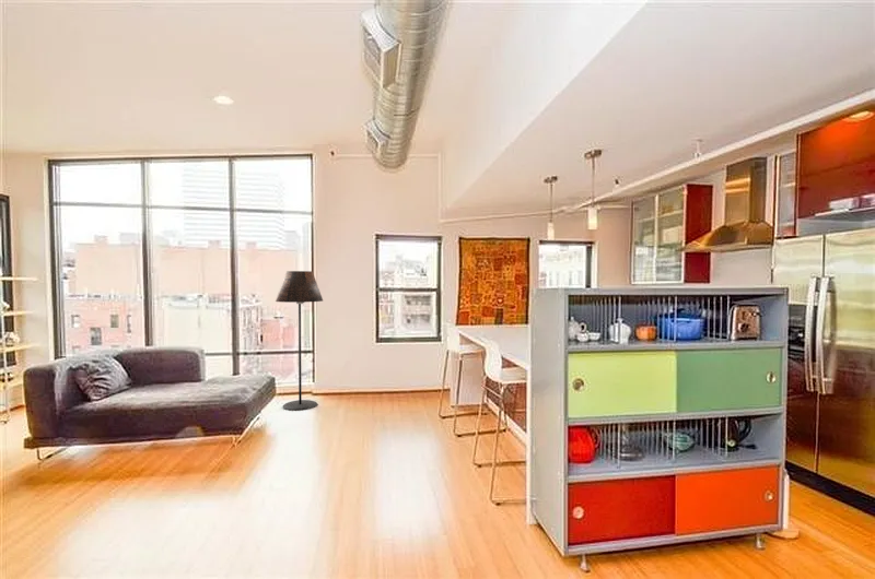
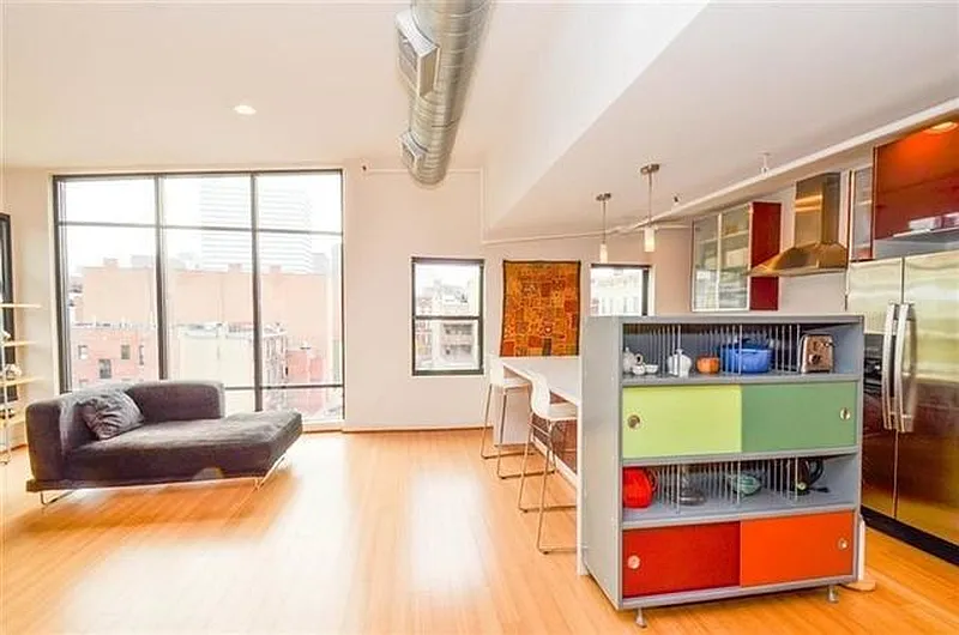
- floor lamp (300, 339)
